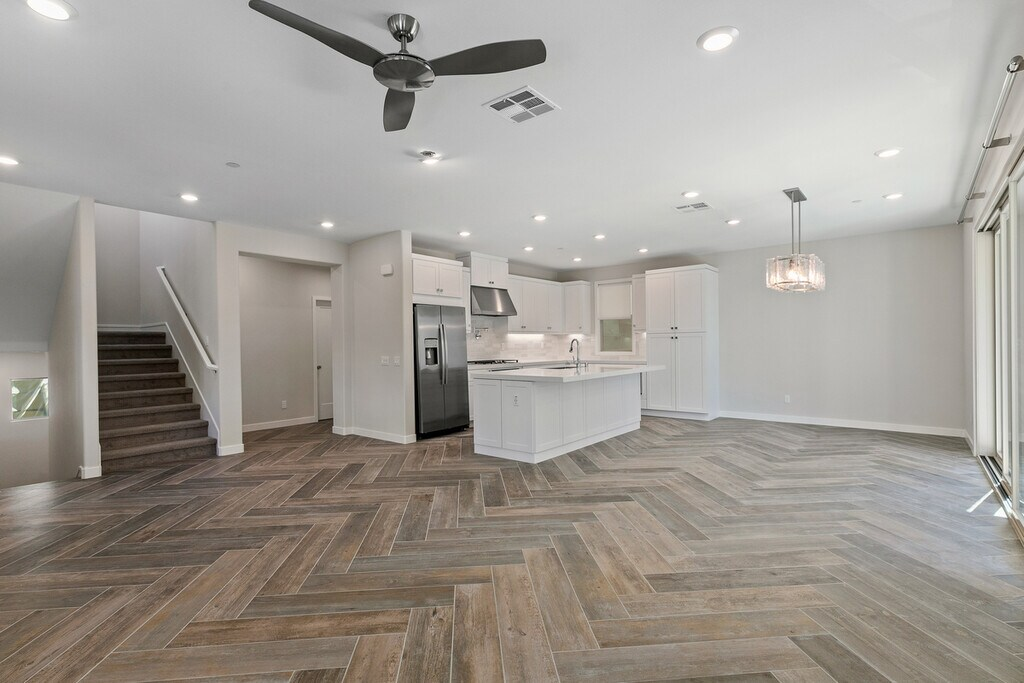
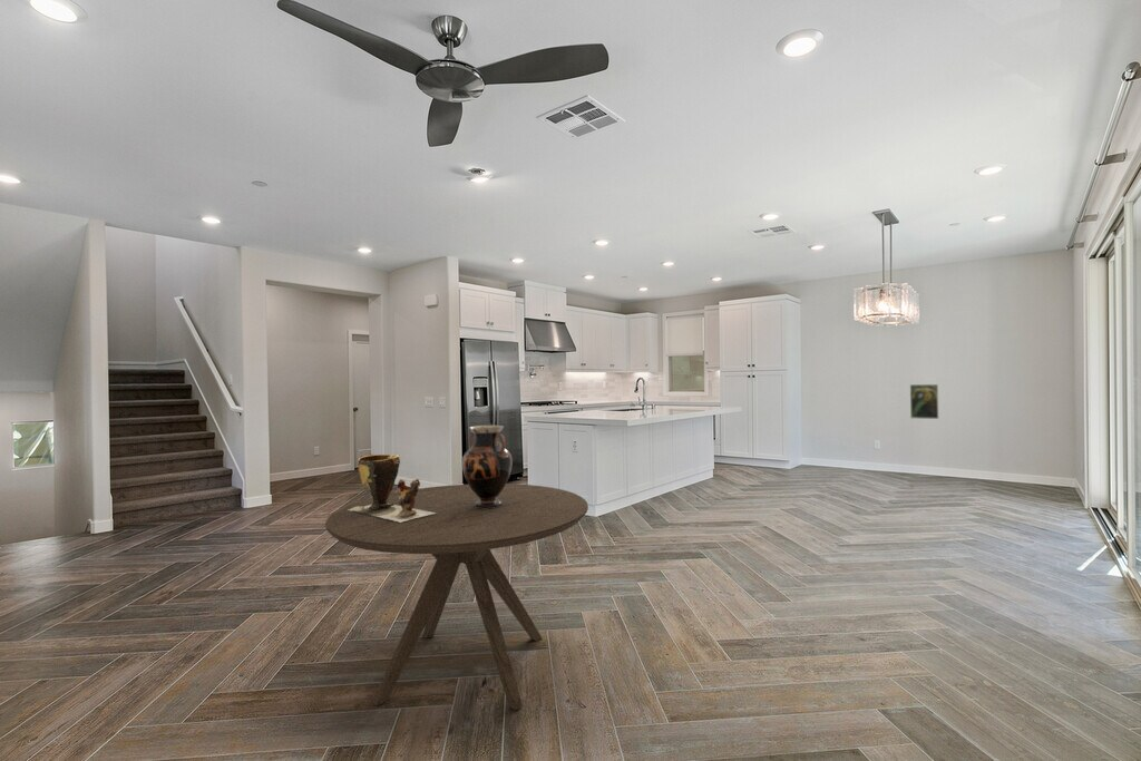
+ clay pot (391, 484)
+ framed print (924, 401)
+ vase (487, 466)
+ dining table (471, 584)
